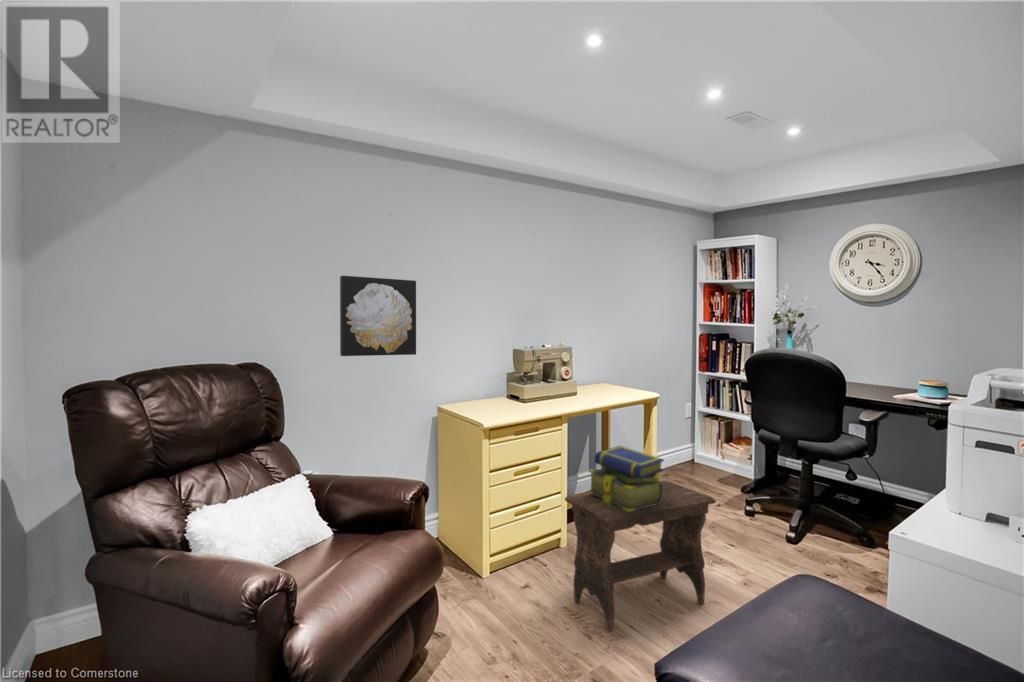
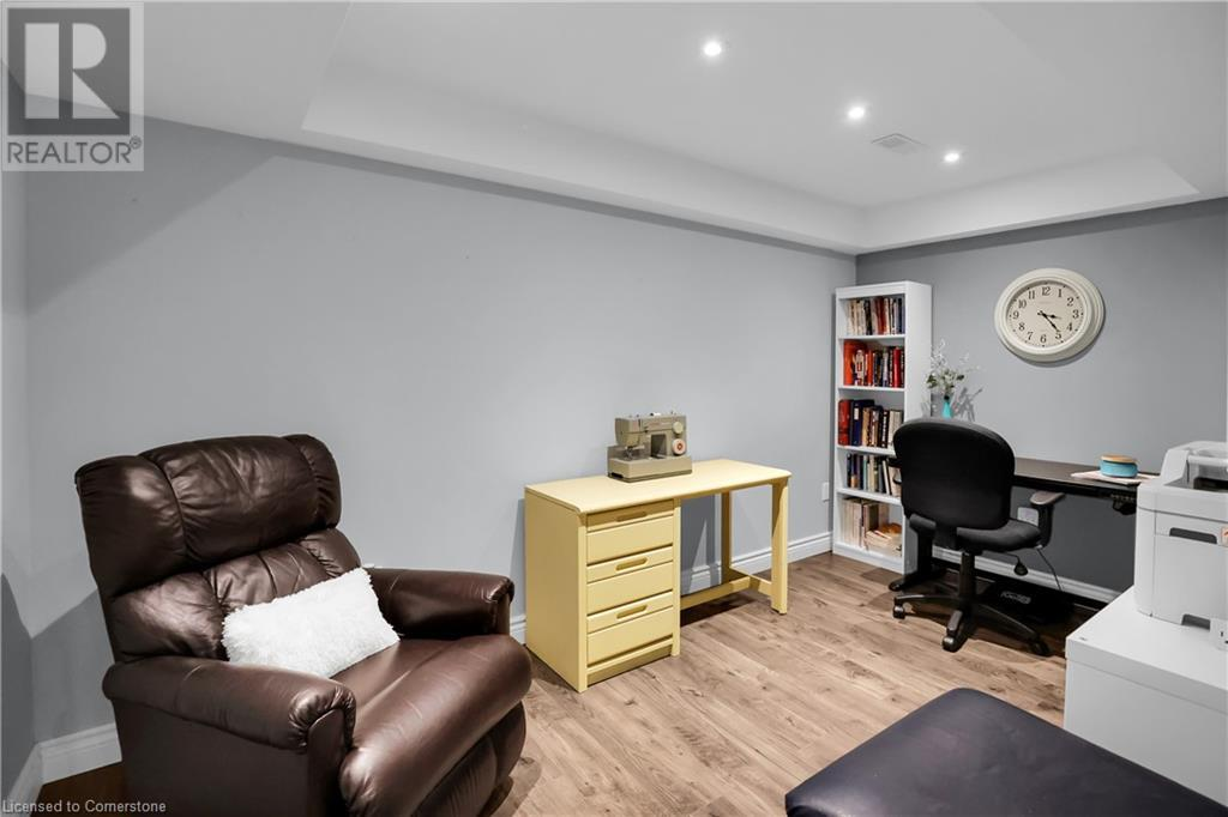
- wall art (379, 316)
- stack of books (627, 475)
- footstool (639, 556)
